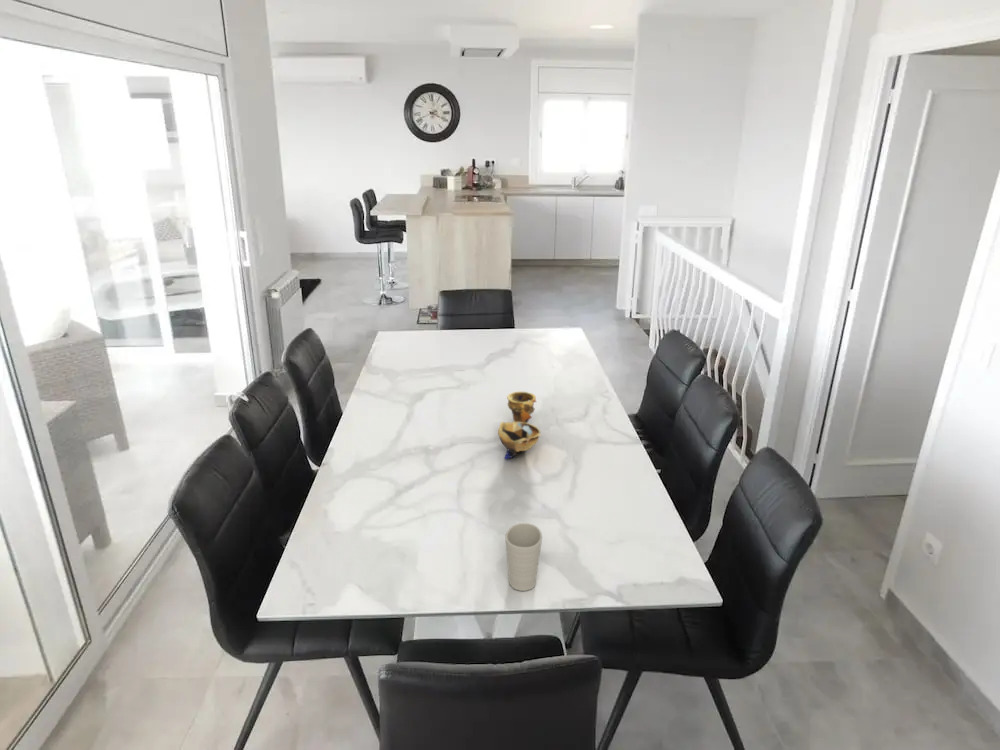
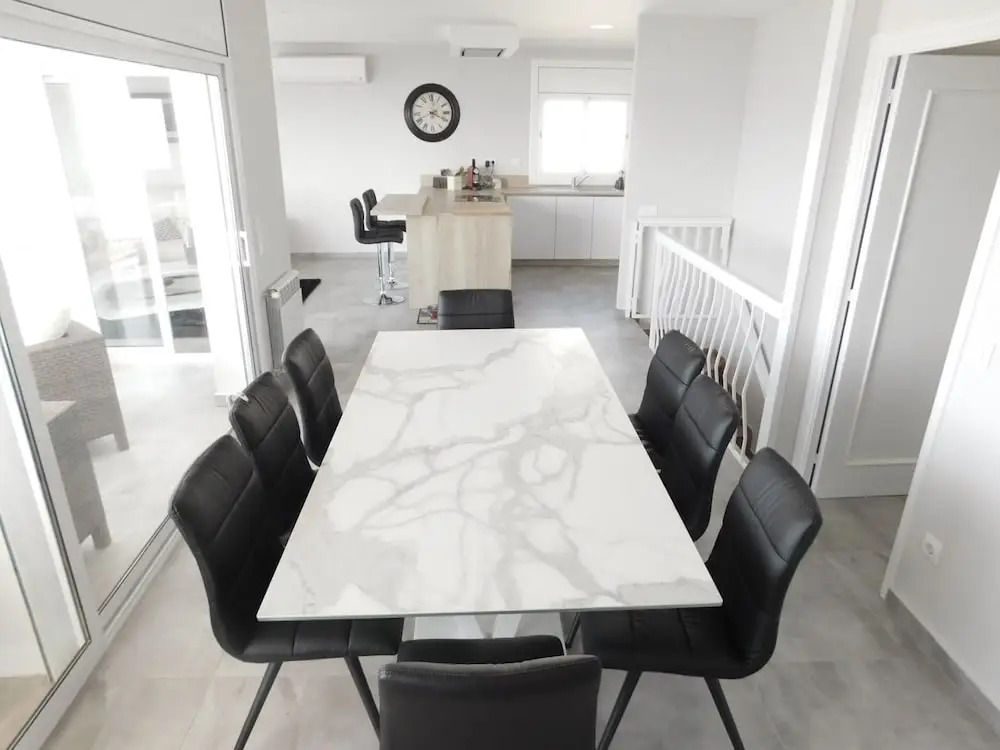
- cup (523, 557)
- decorative bowl (520, 425)
